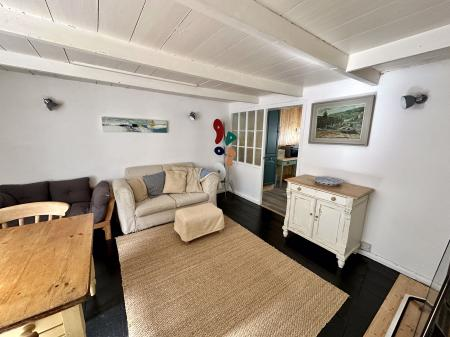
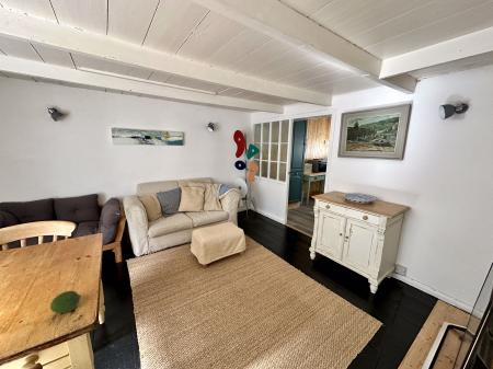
+ fruit (66, 301)
